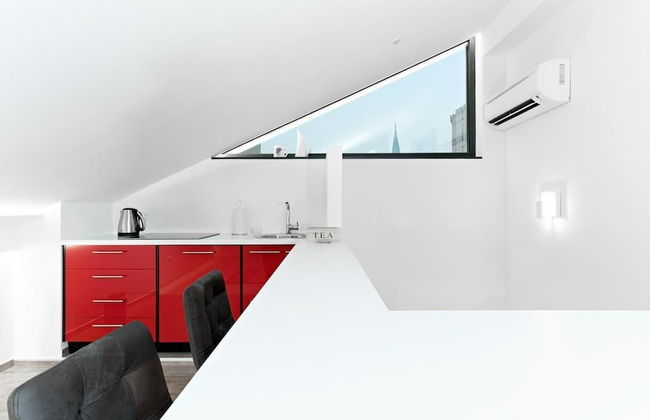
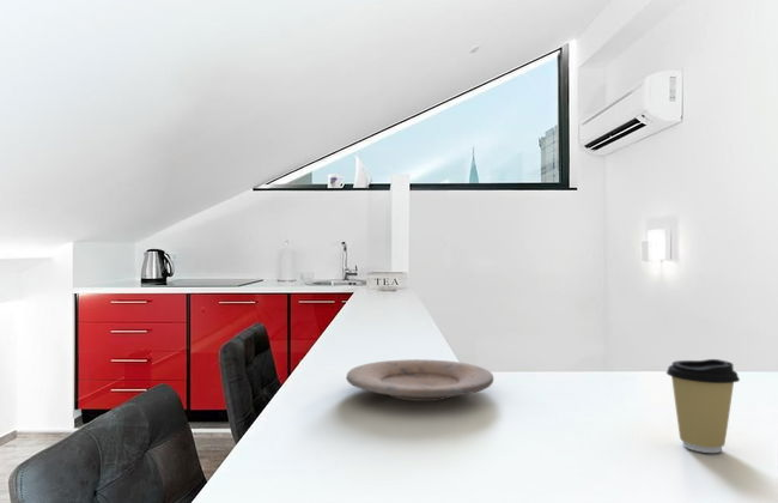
+ coffee cup (701, 404)
+ plate (419, 382)
